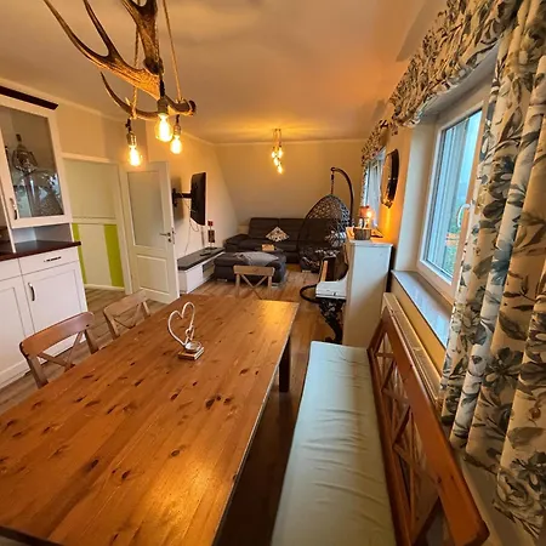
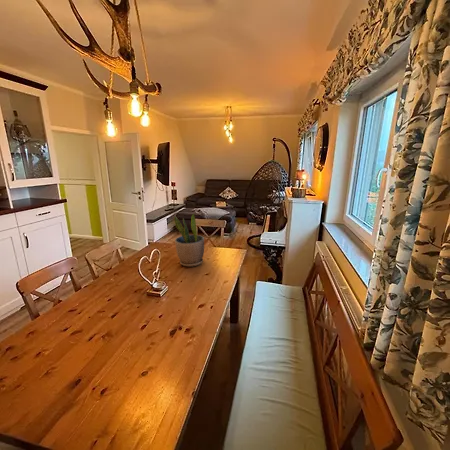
+ potted plant (189, 237)
